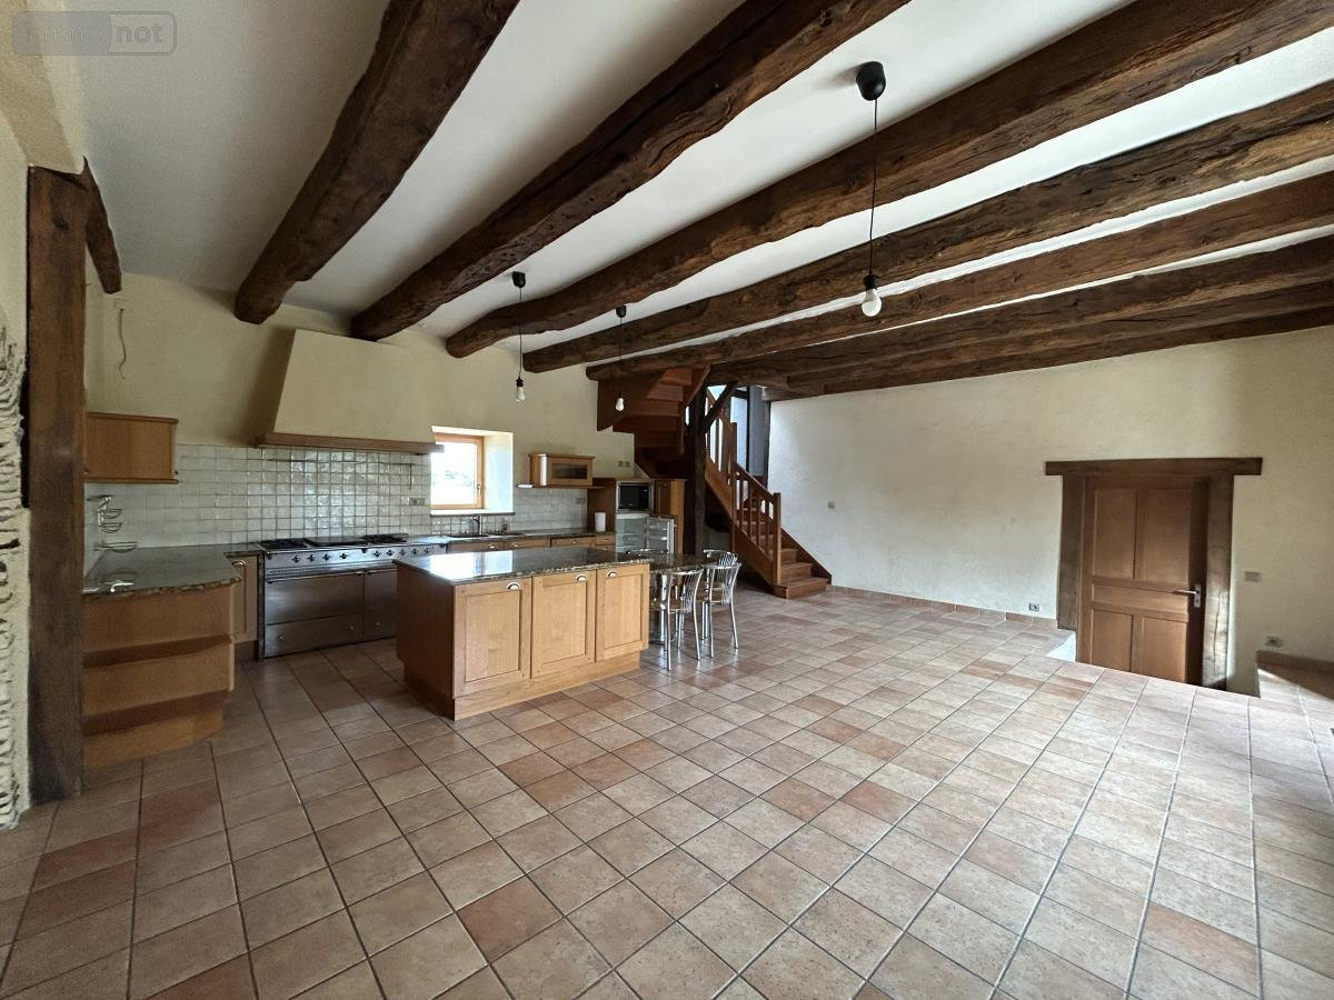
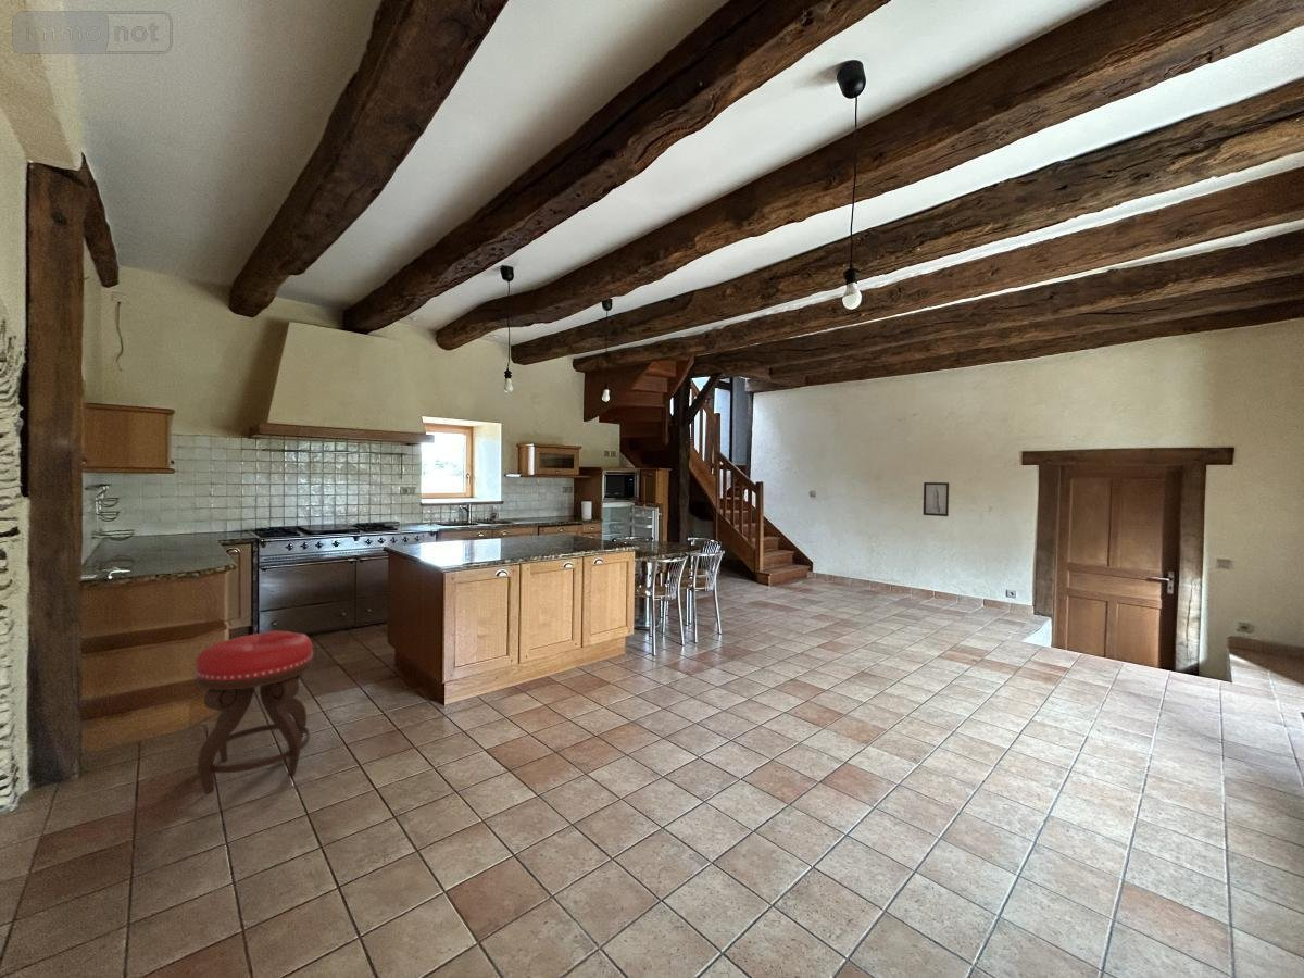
+ wall art (936, 499)
+ stool (262, 702)
